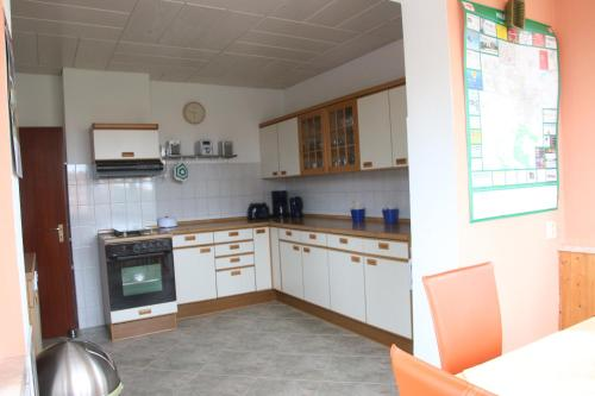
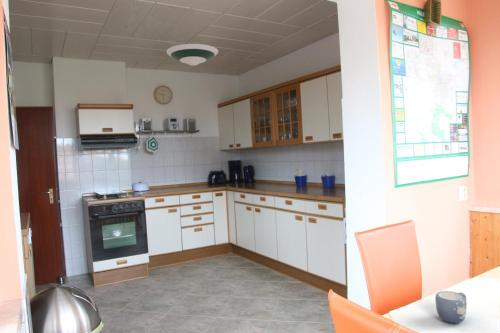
+ mug (454, 306)
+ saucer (192, 58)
